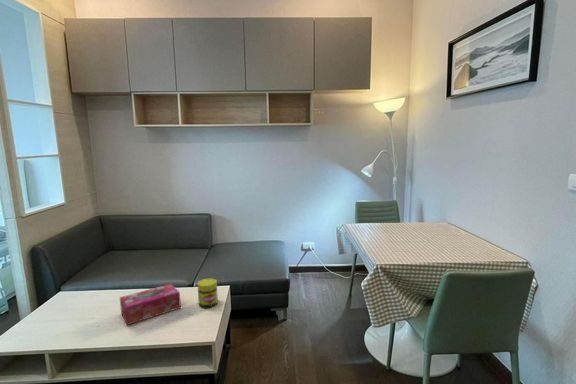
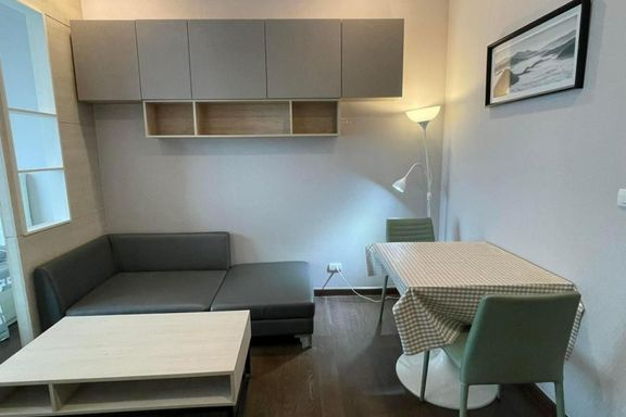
- tissue box (150, 302)
- jar (207, 292)
